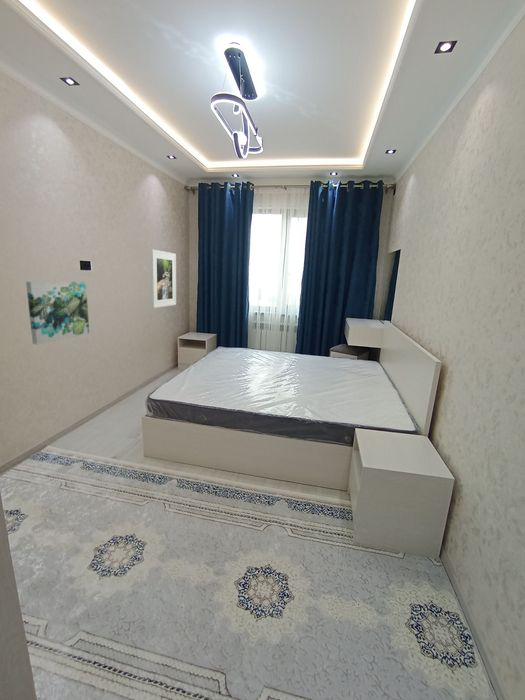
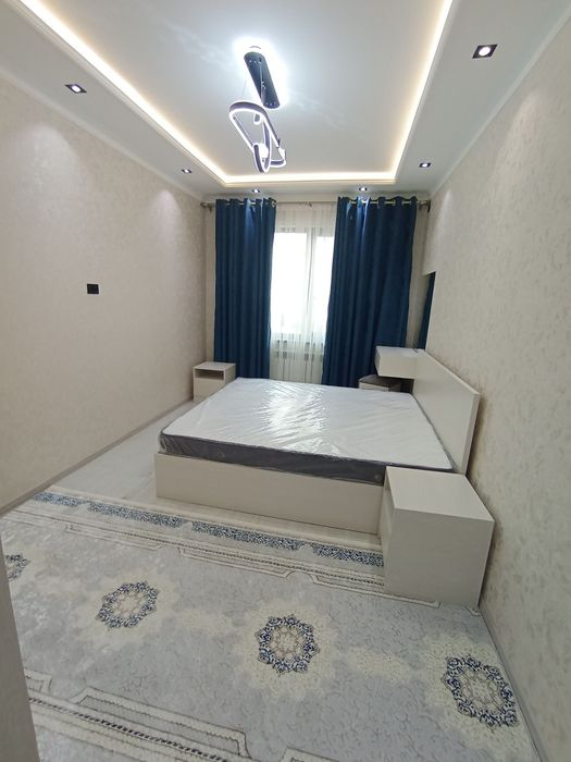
- wall art (61, 310)
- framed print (164, 279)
